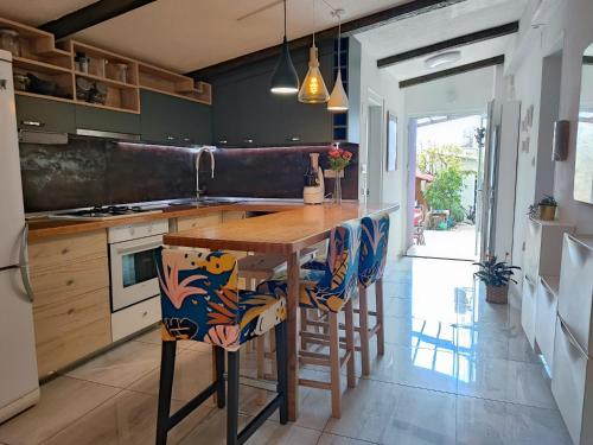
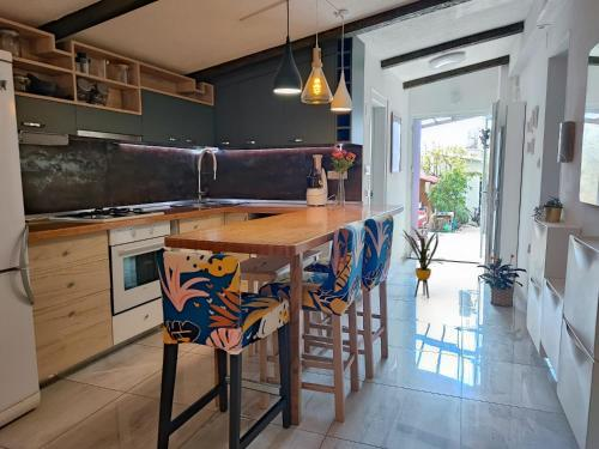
+ house plant (423, 261)
